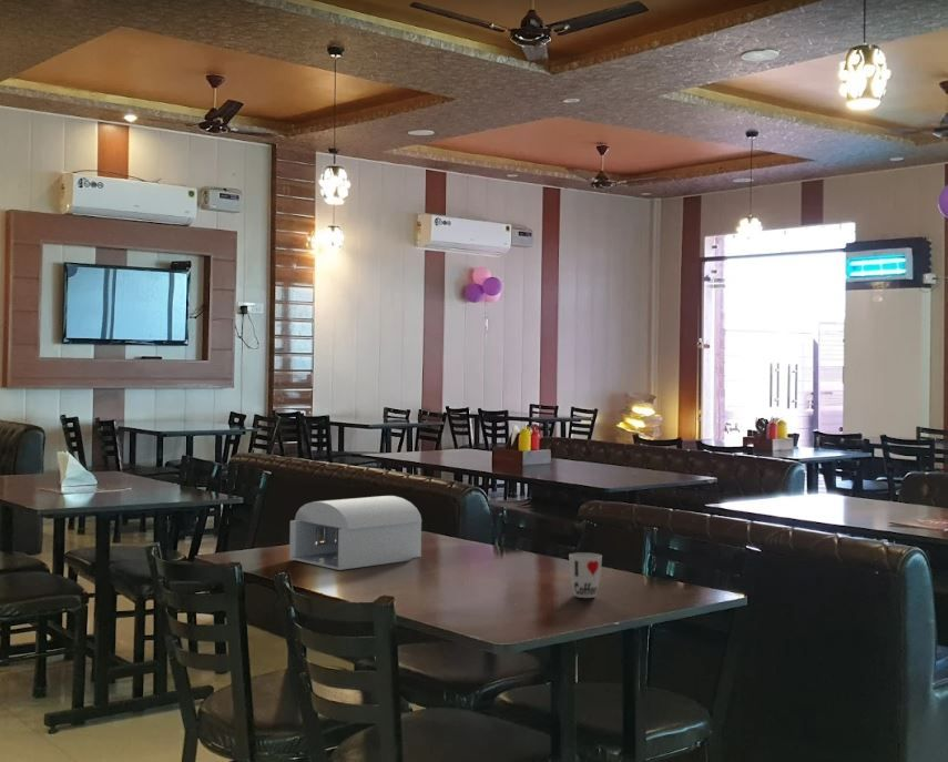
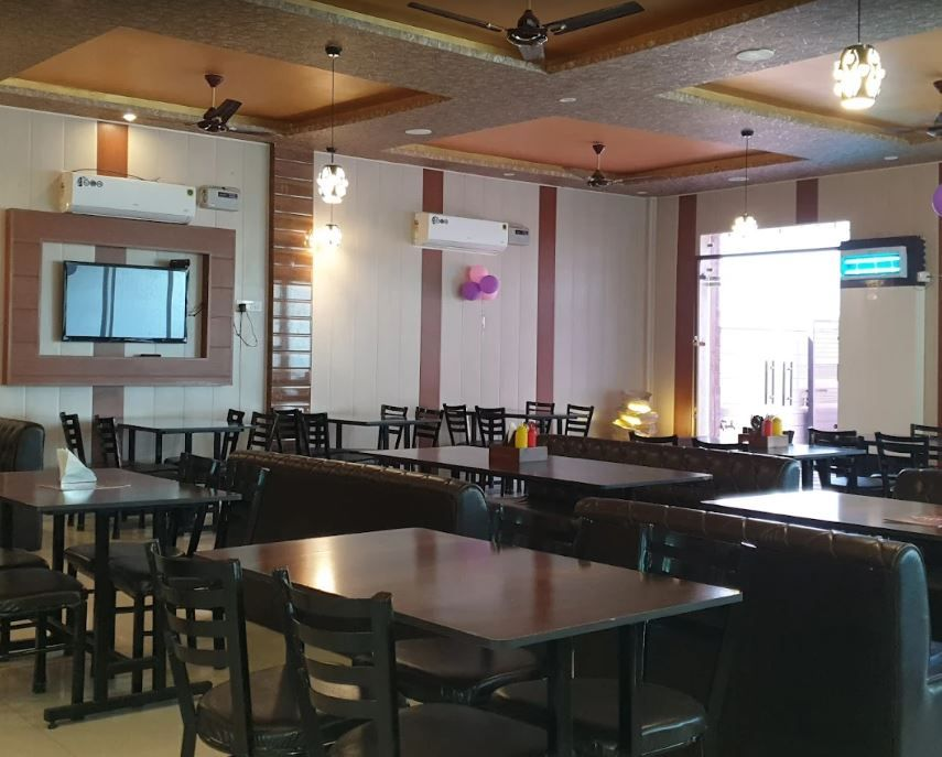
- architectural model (355, 528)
- cup (584, 575)
